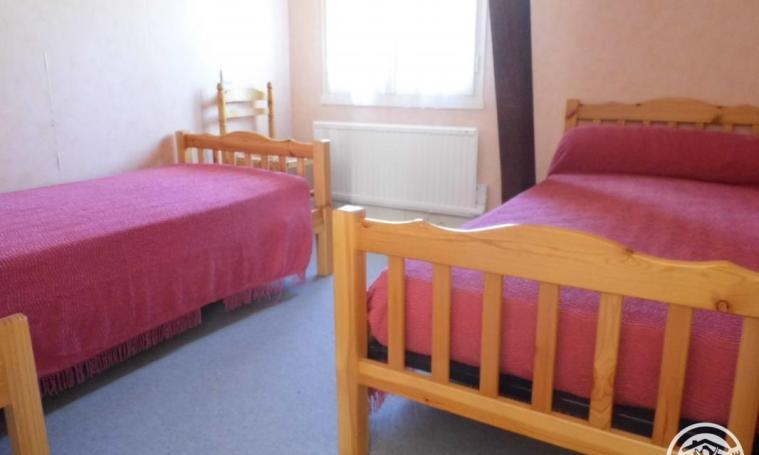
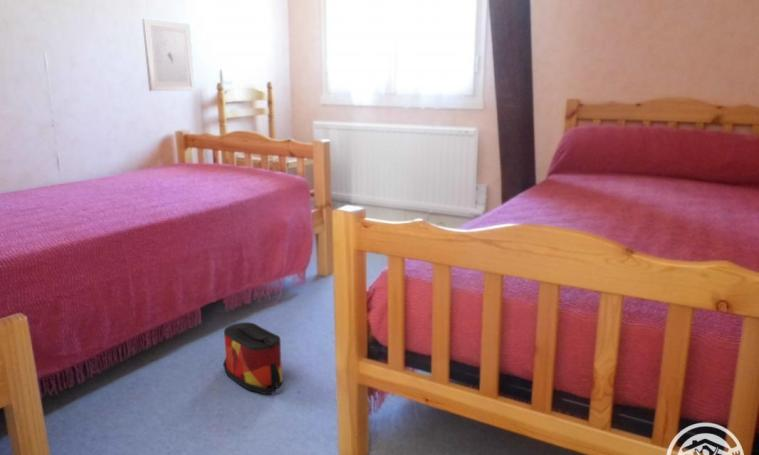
+ bag (253, 354)
+ wall art (170, 56)
